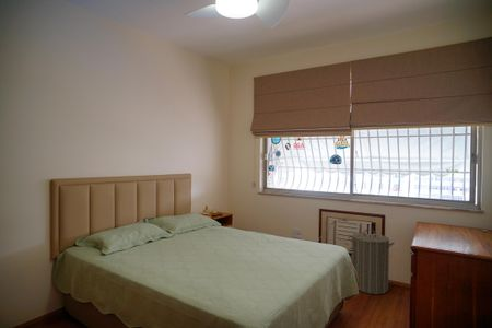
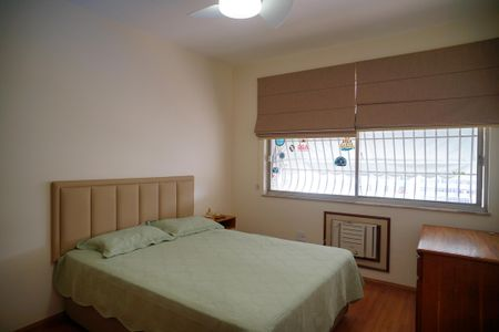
- laundry hamper (370, 257)
